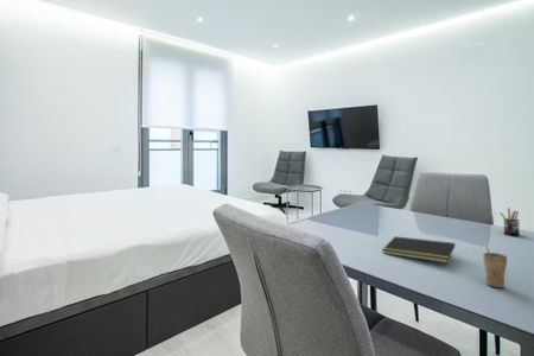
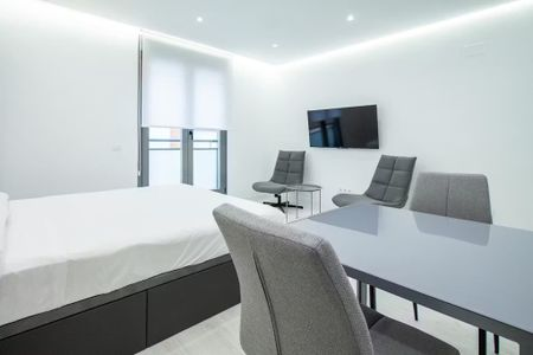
- pen holder (509, 221)
- cup (495, 266)
- notepad (418, 248)
